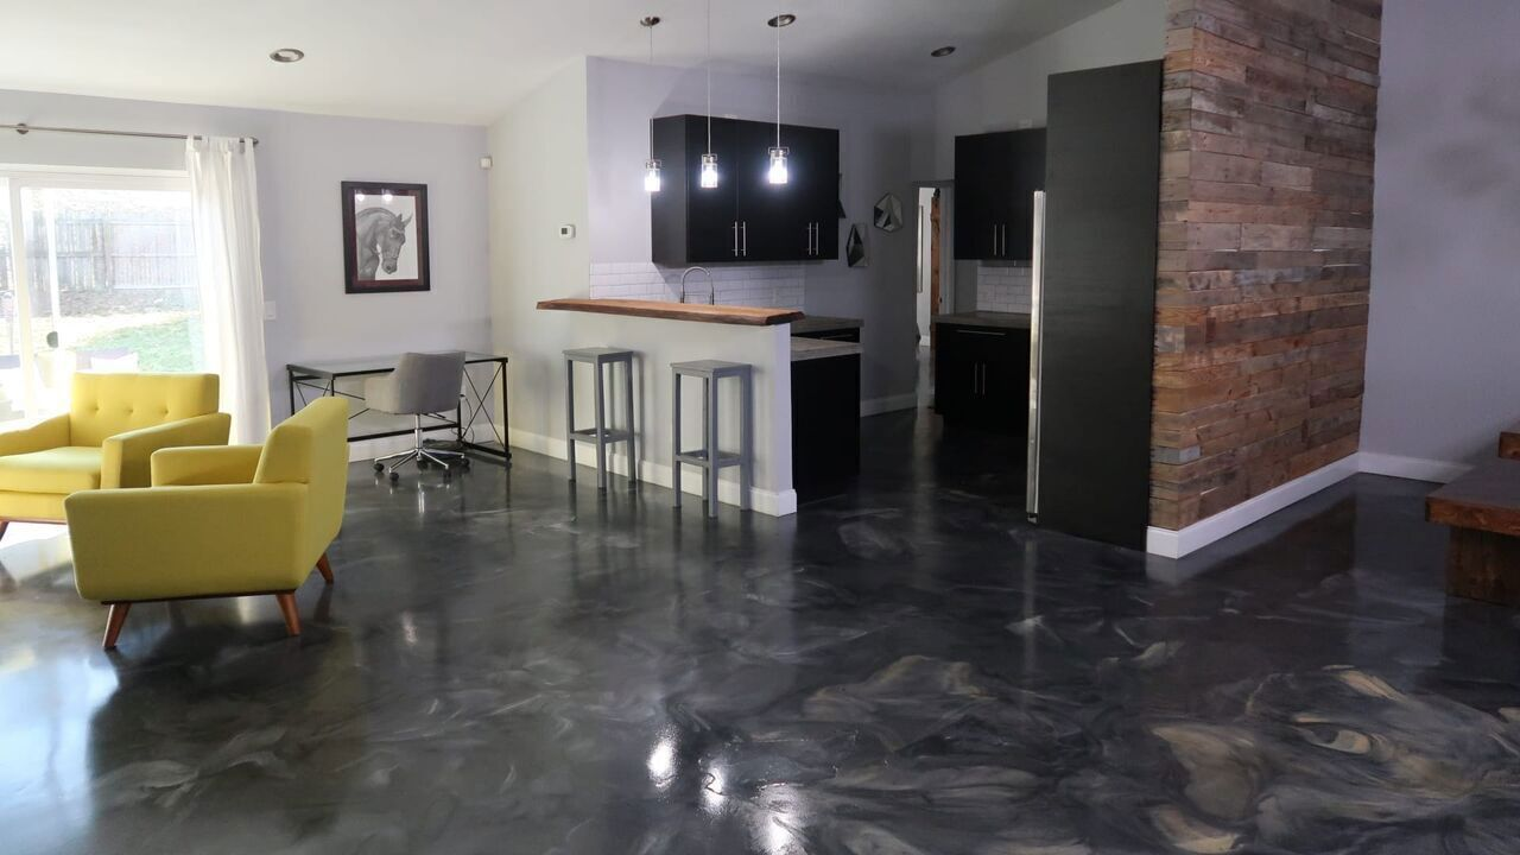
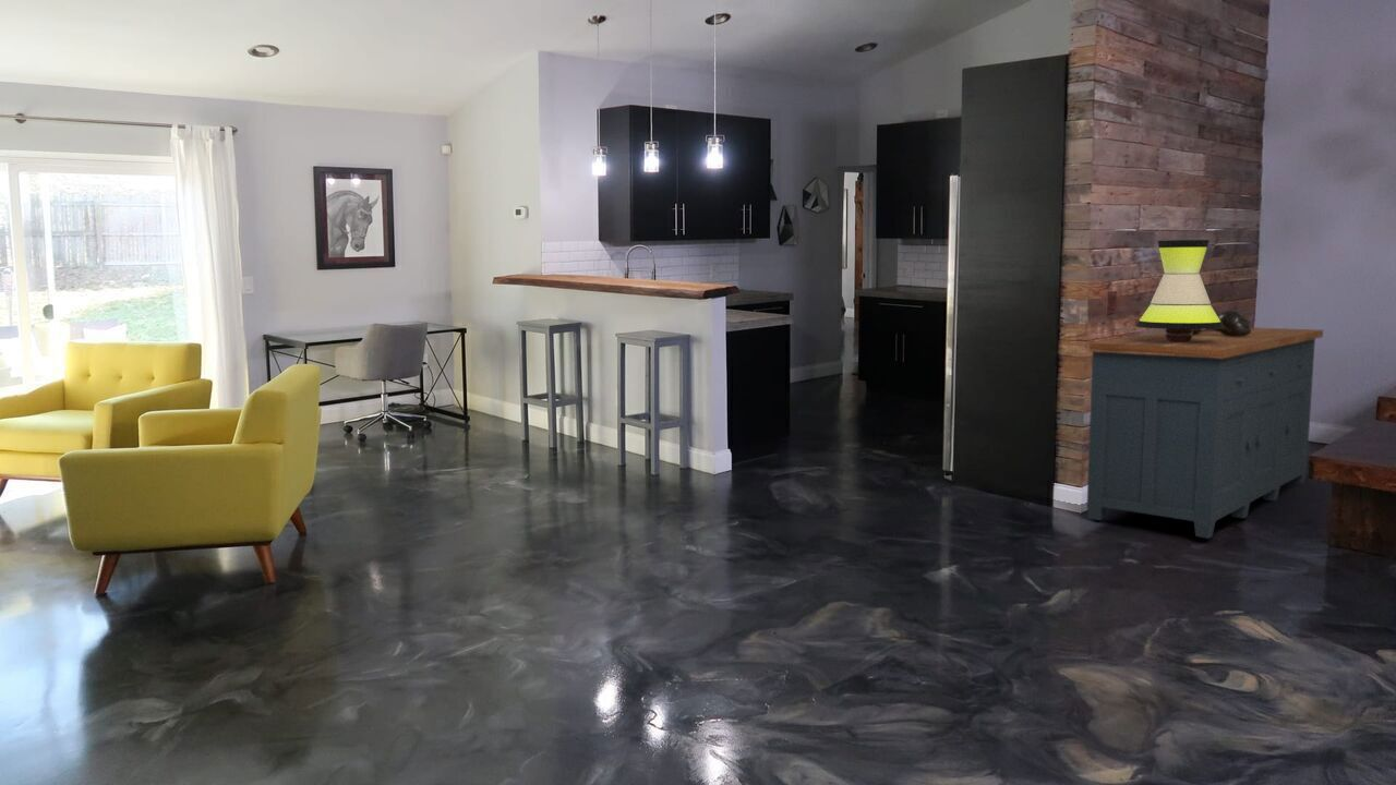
+ table lamp (1180, 291)
+ sideboard (1210, 419)
+ decorative vase (1217, 315)
